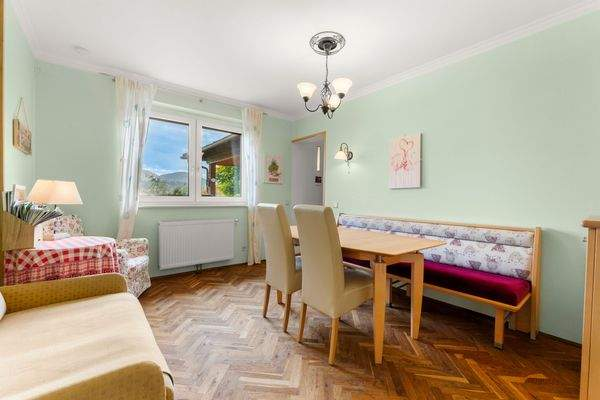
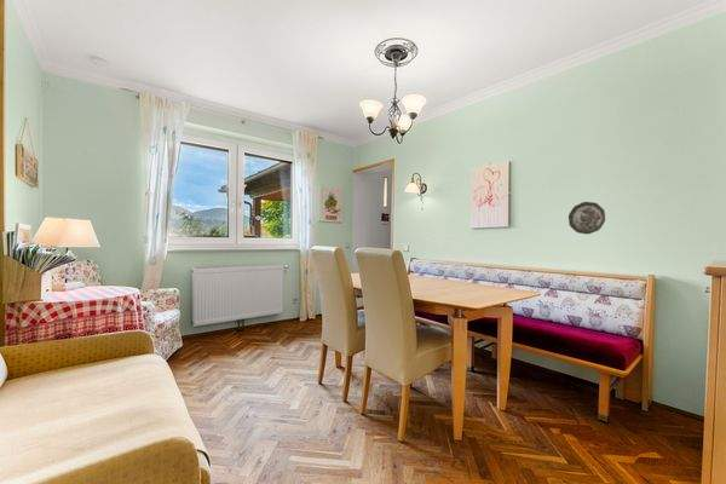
+ decorative plate (586, 218)
